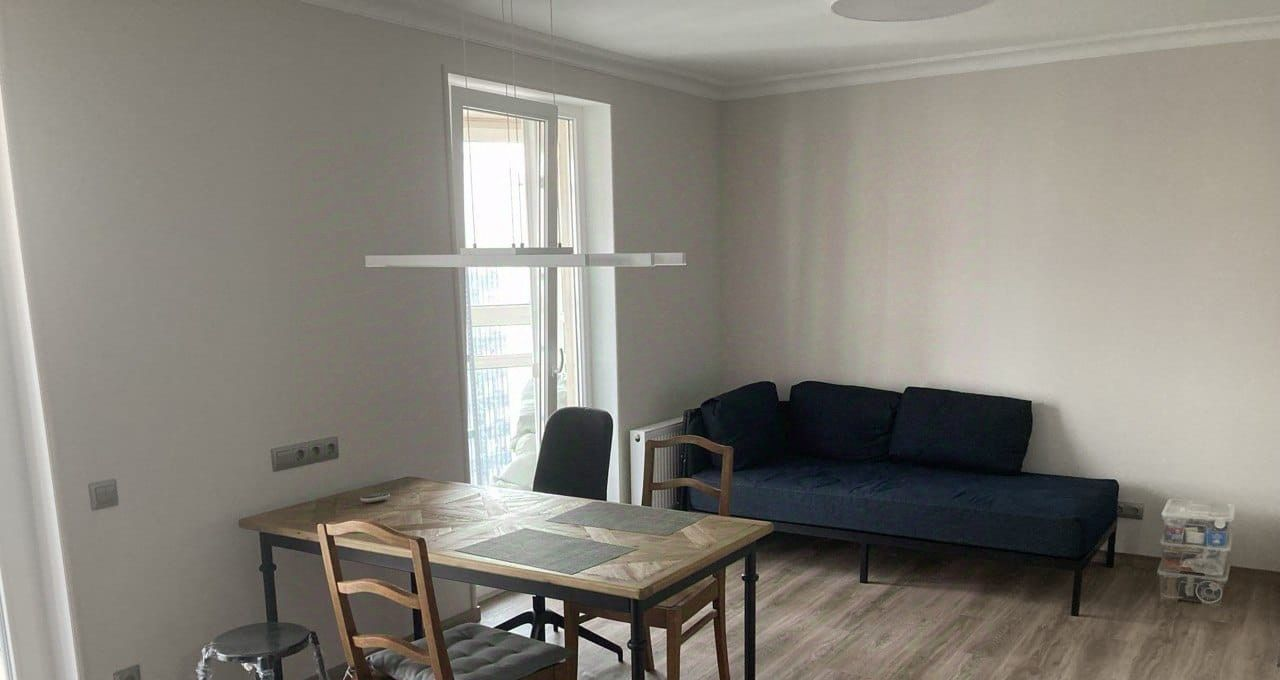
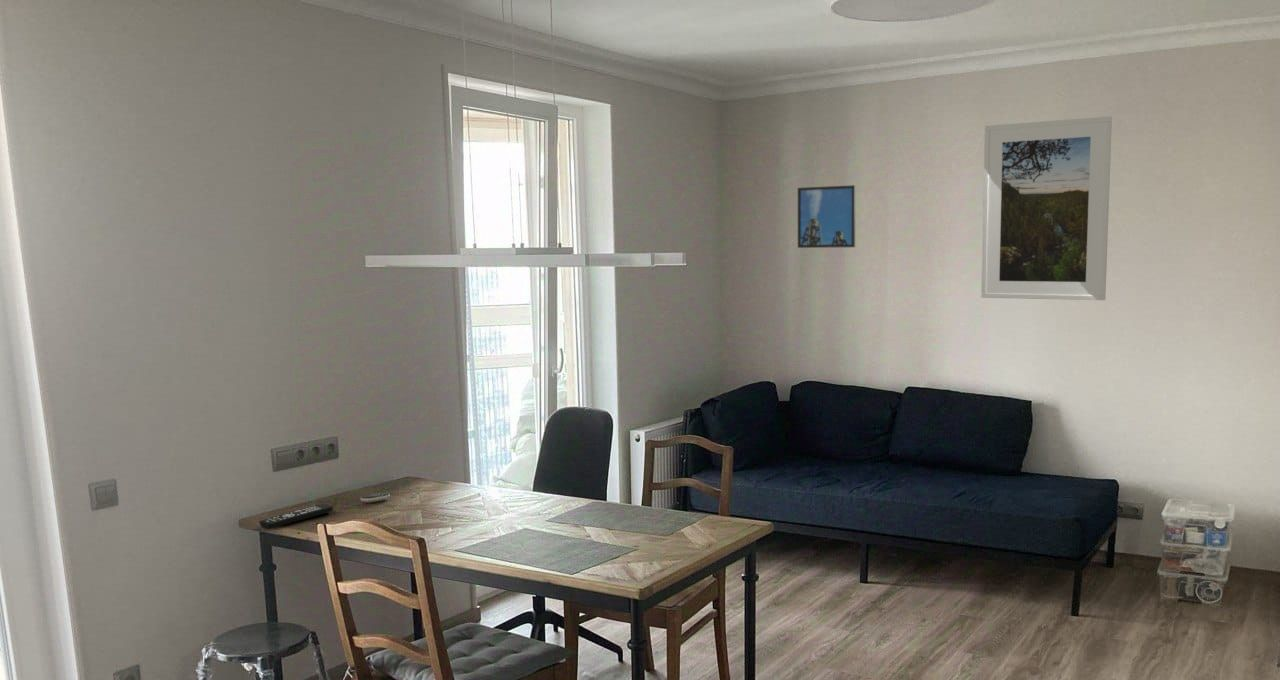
+ remote control (297, 516)
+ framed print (826, 217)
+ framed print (1043, 211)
